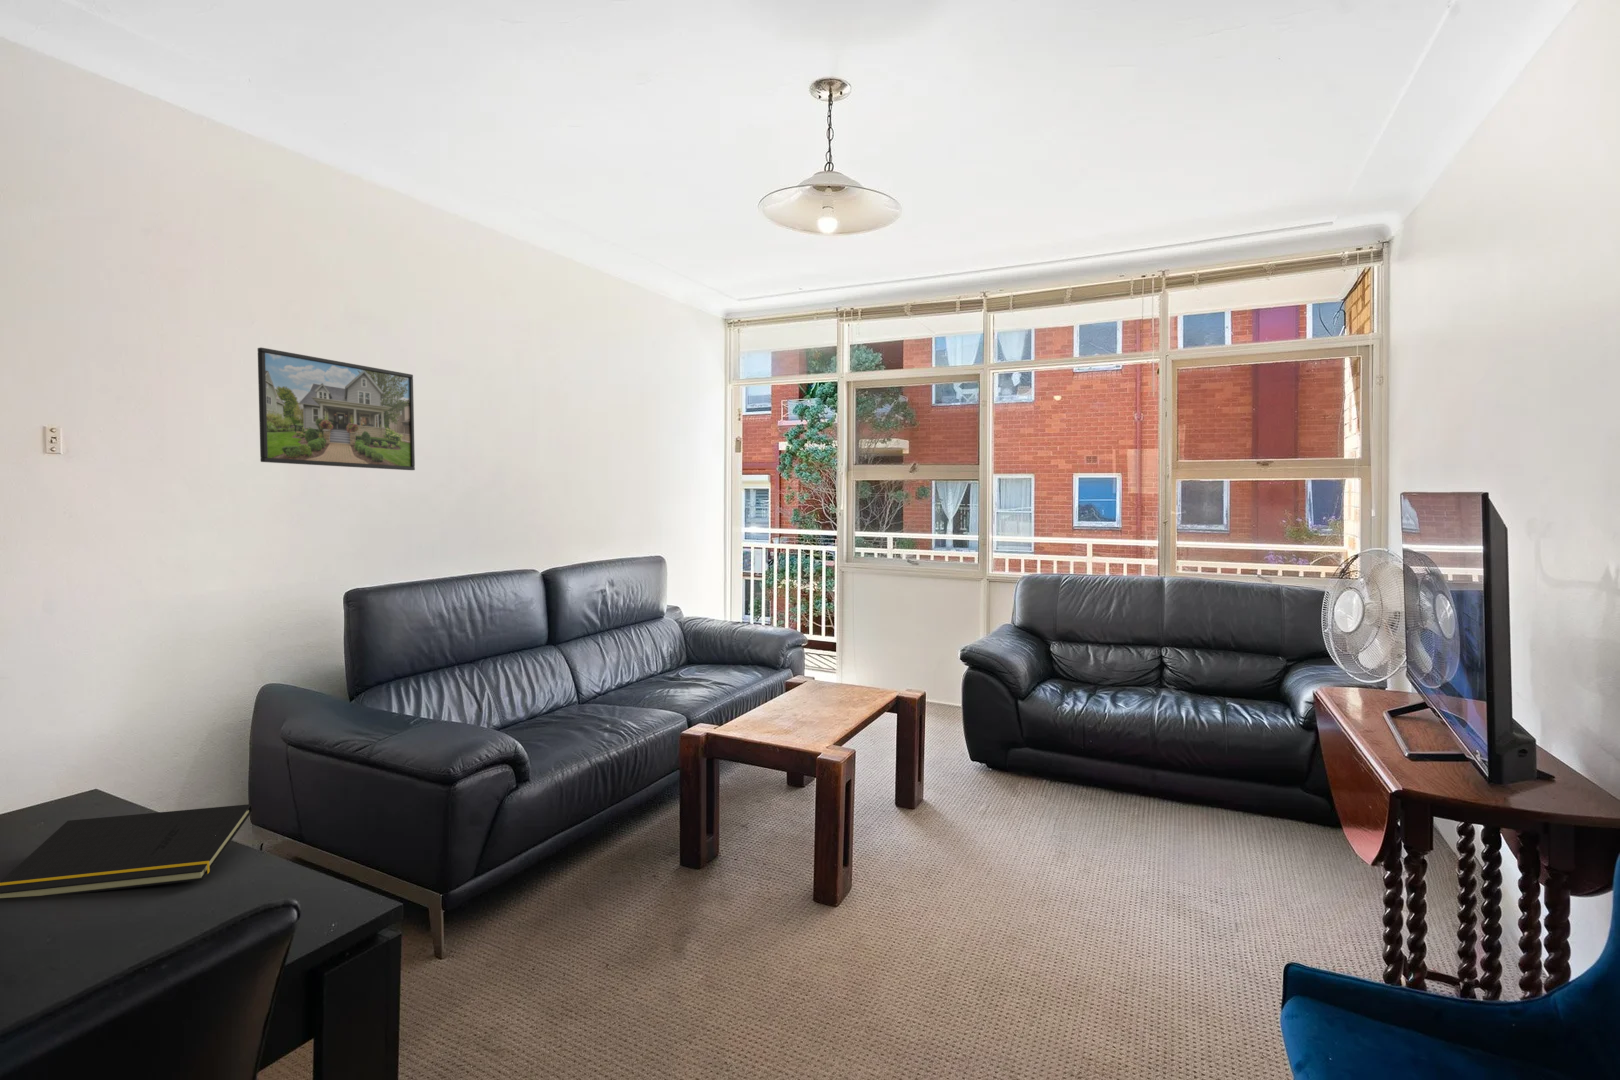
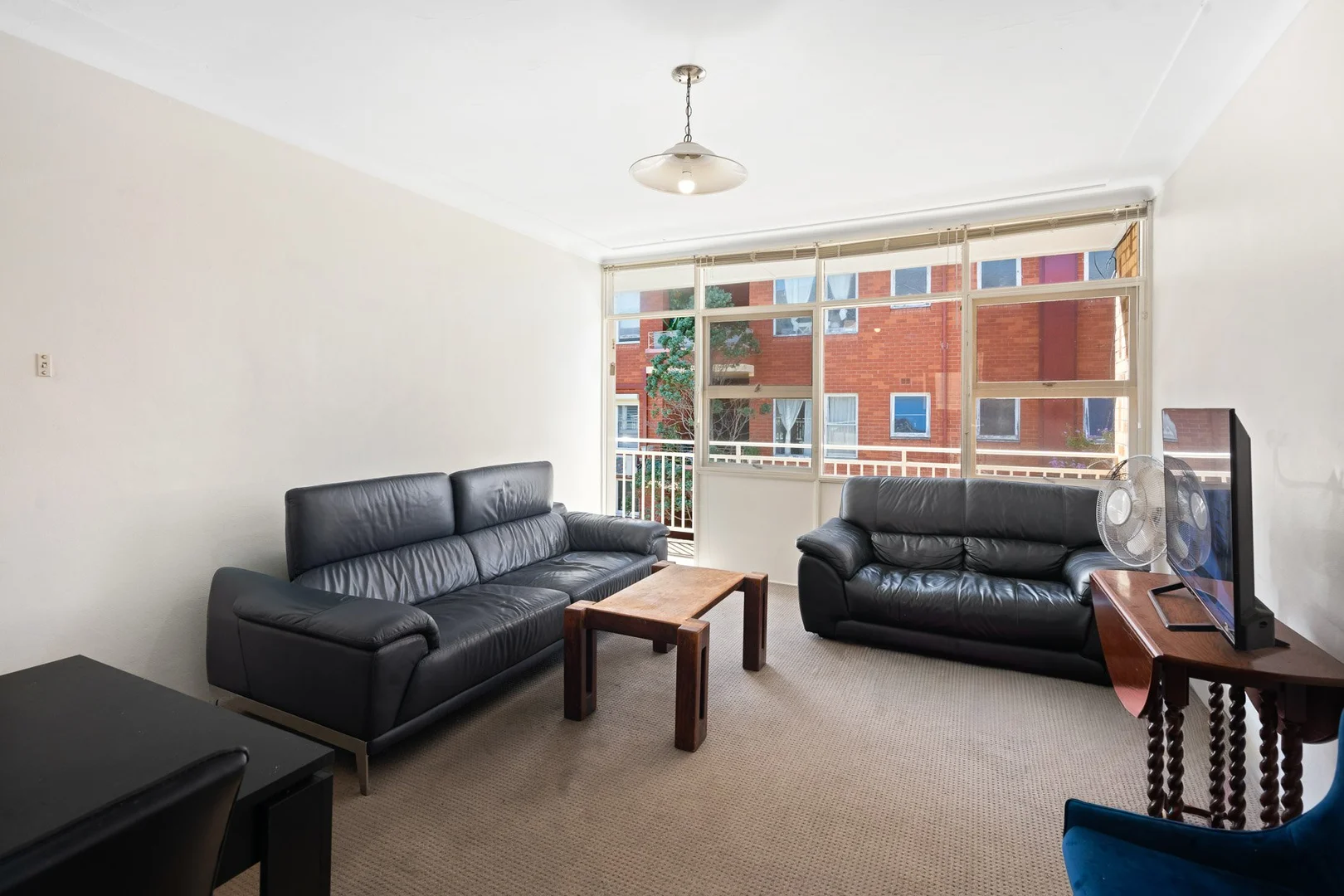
- notepad (133, 849)
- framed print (344, 413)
